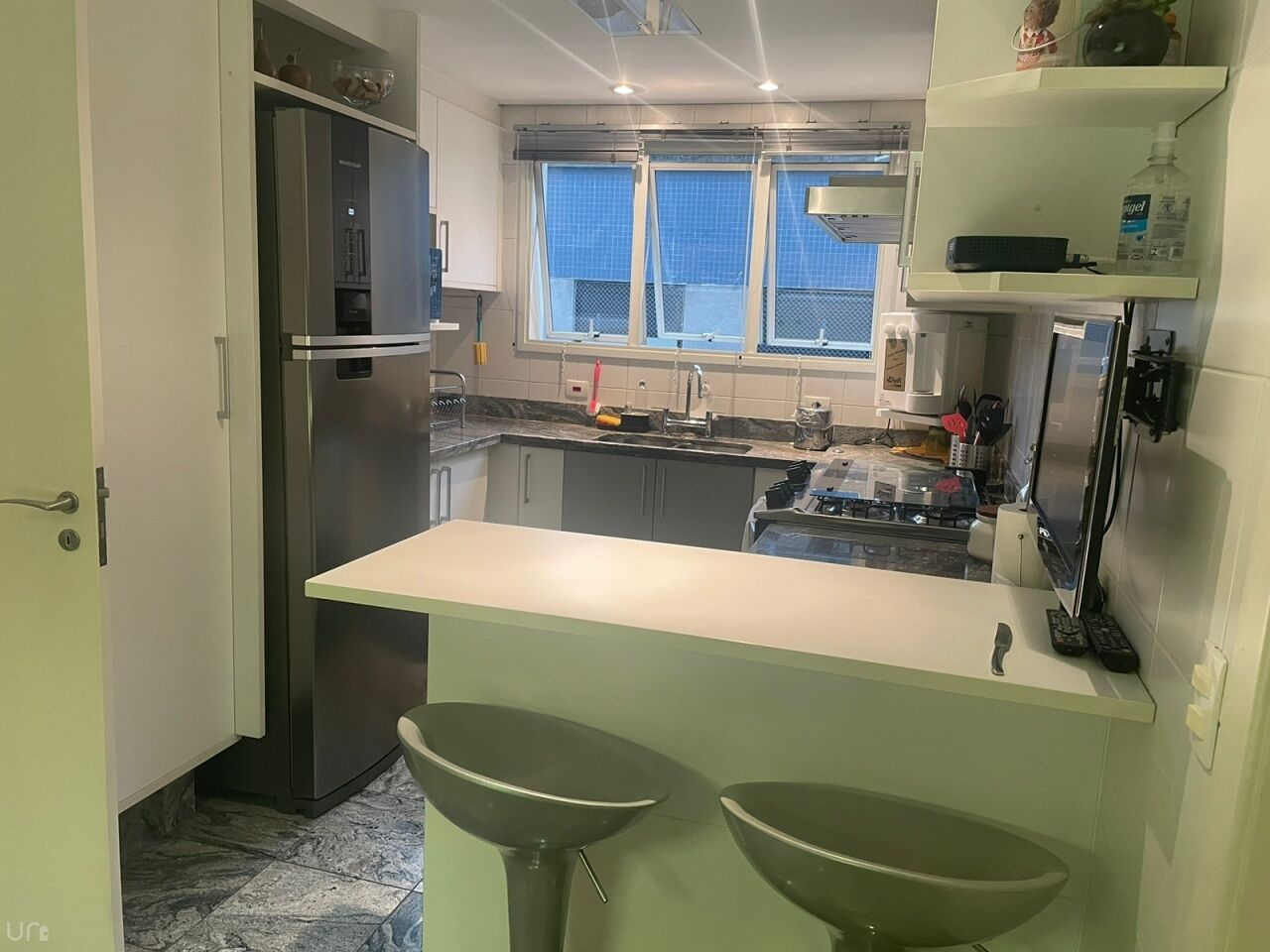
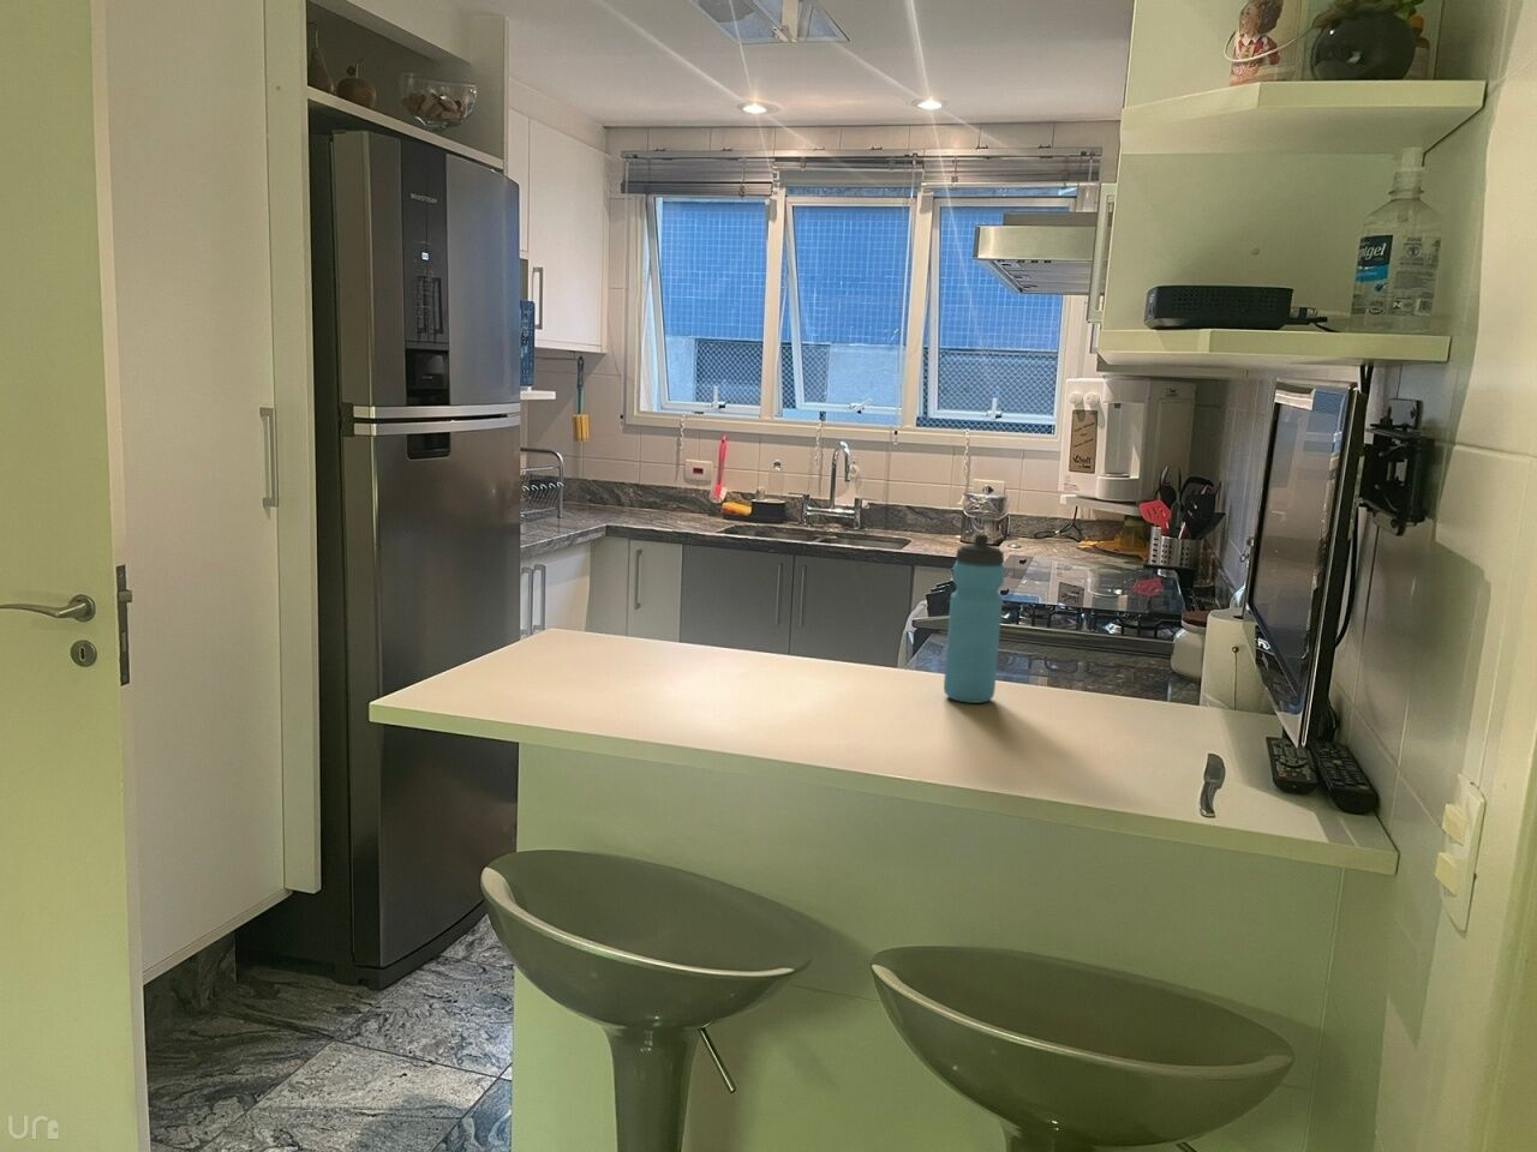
+ water bottle (975, 617)
